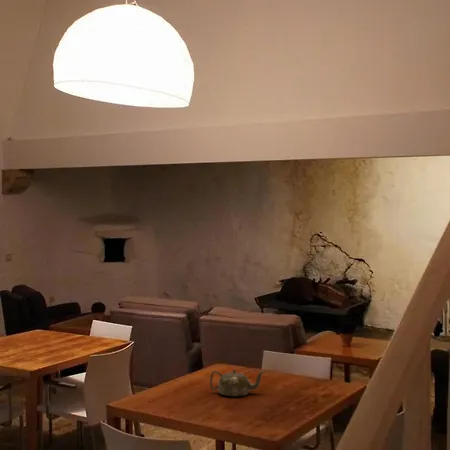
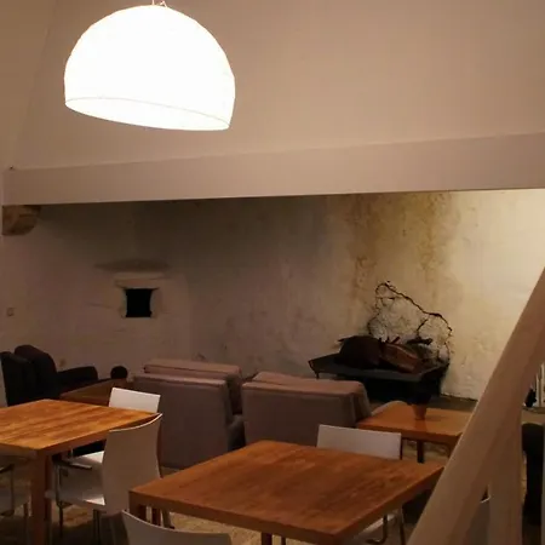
- teapot (236, 381)
